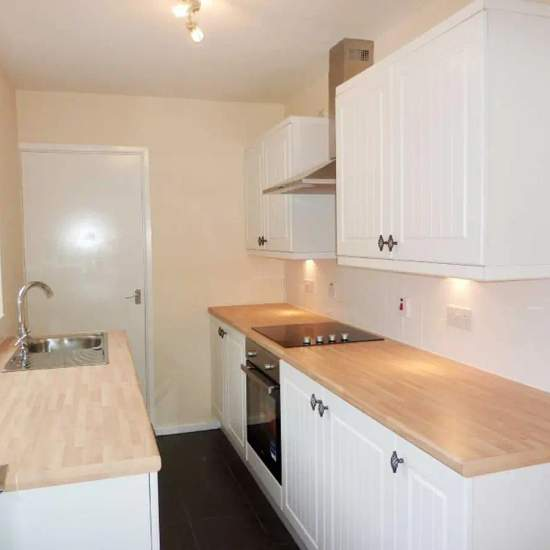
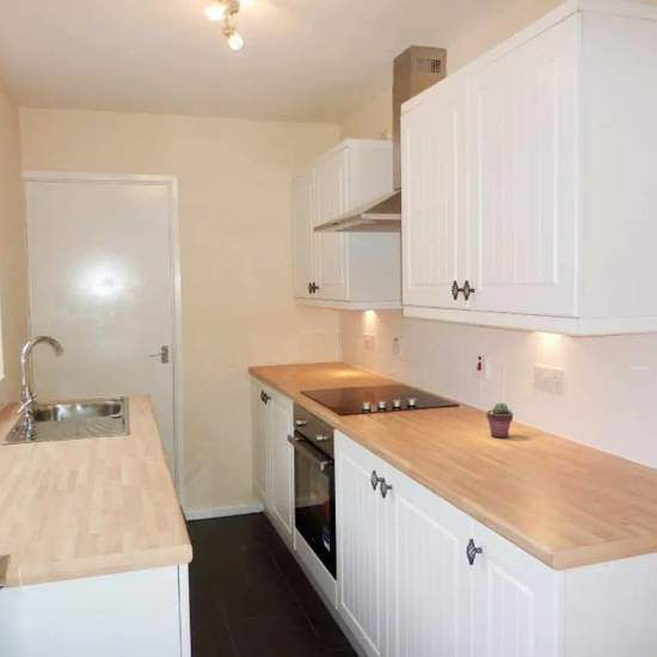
+ potted succulent (499, 419)
